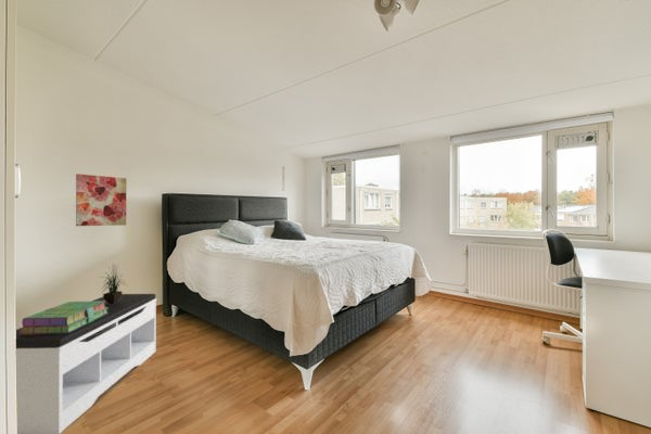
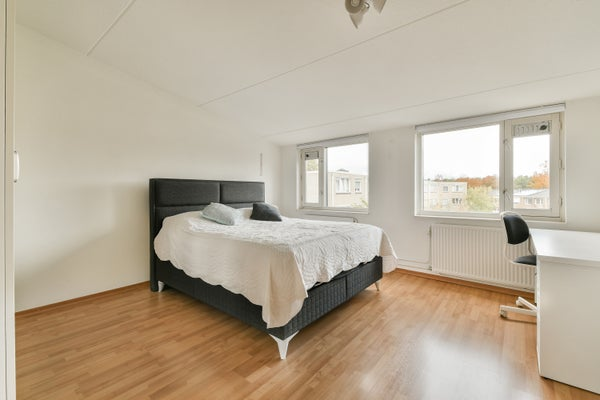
- potted plant (113, 278)
- stack of books (67, 315)
- bench (89, 347)
- wall art (102, 201)
